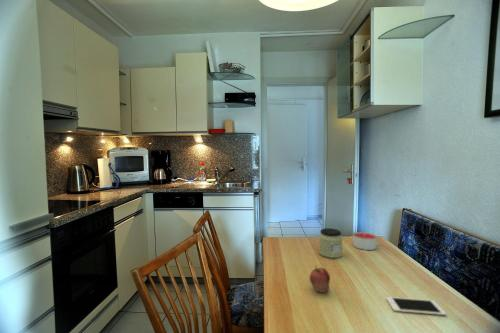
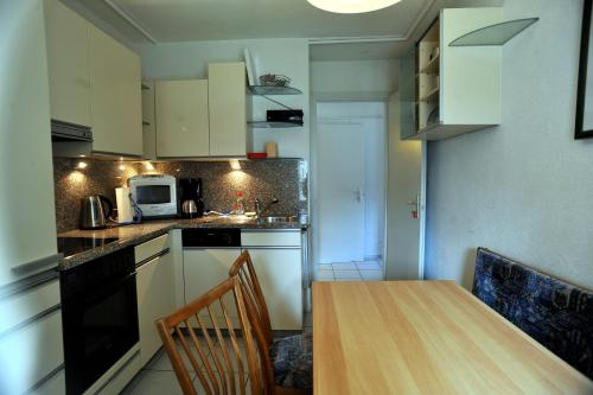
- jar (330, 242)
- fruit (319, 278)
- candle (364, 240)
- cell phone (414, 305)
